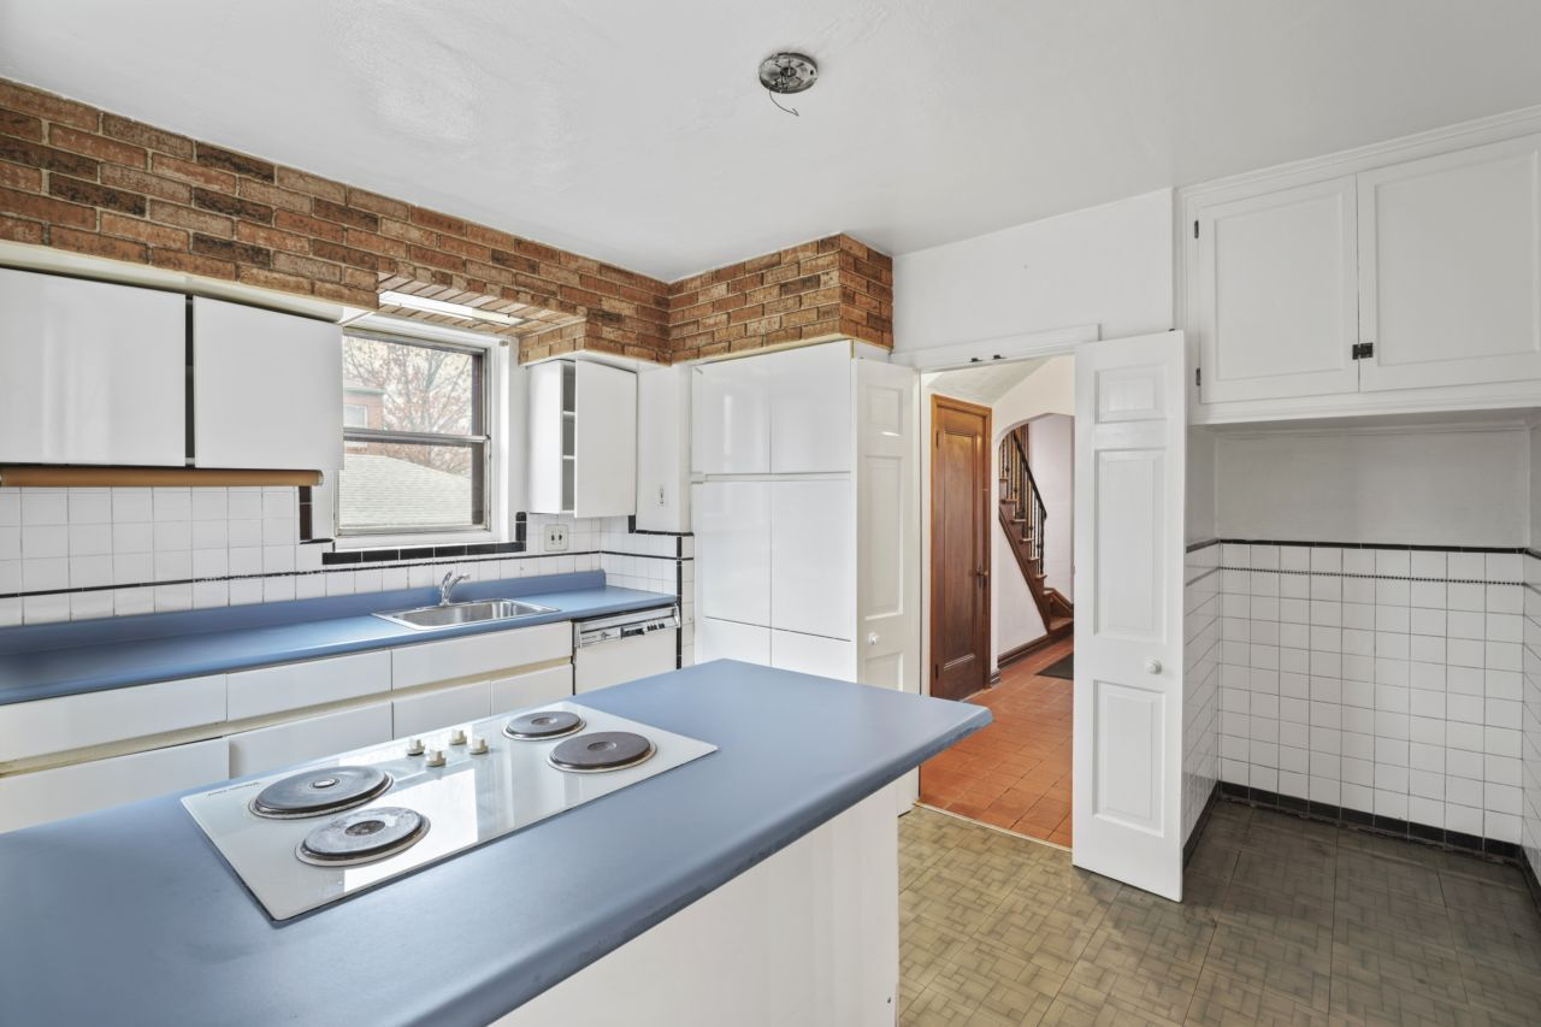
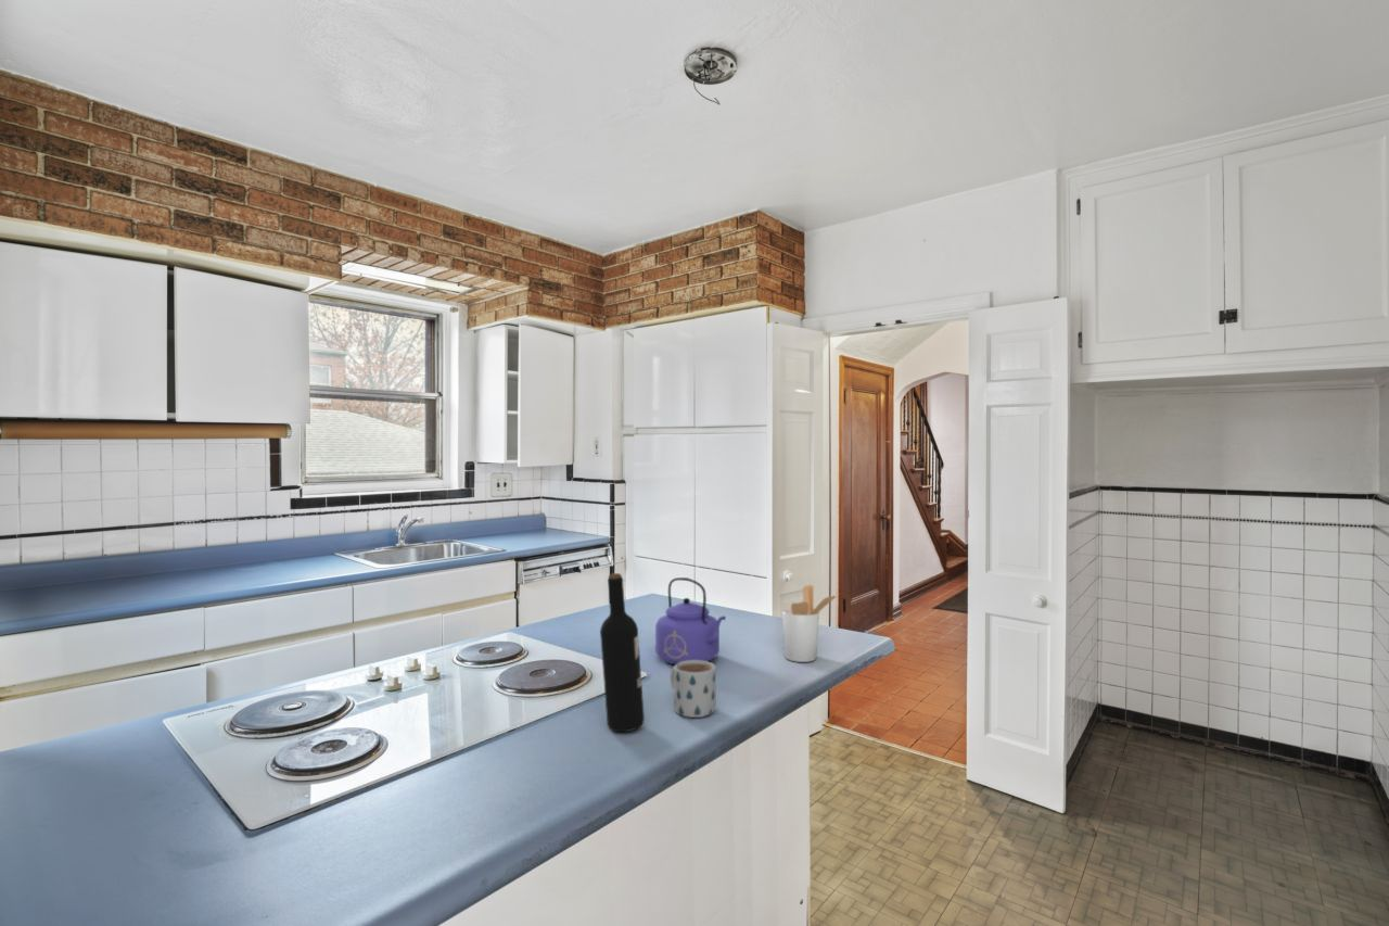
+ kettle (693, 620)
+ utensil holder (810, 623)
+ mug (689, 686)
+ wine bottle (622, 650)
